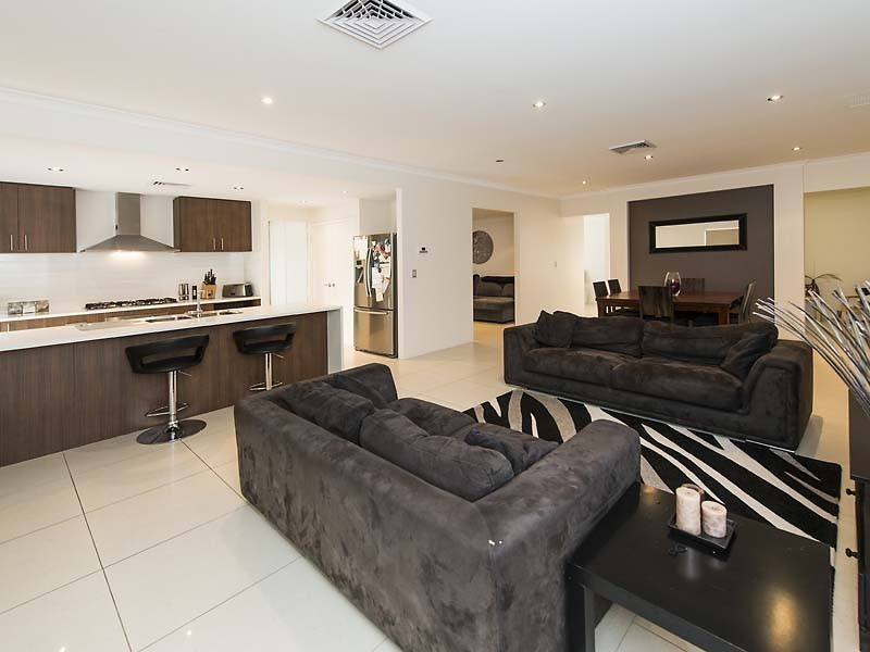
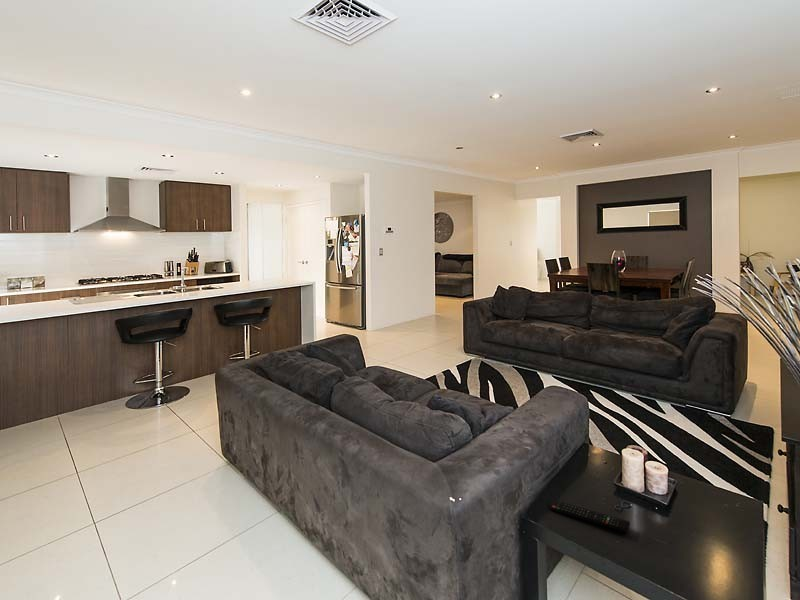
+ remote control (587, 515)
